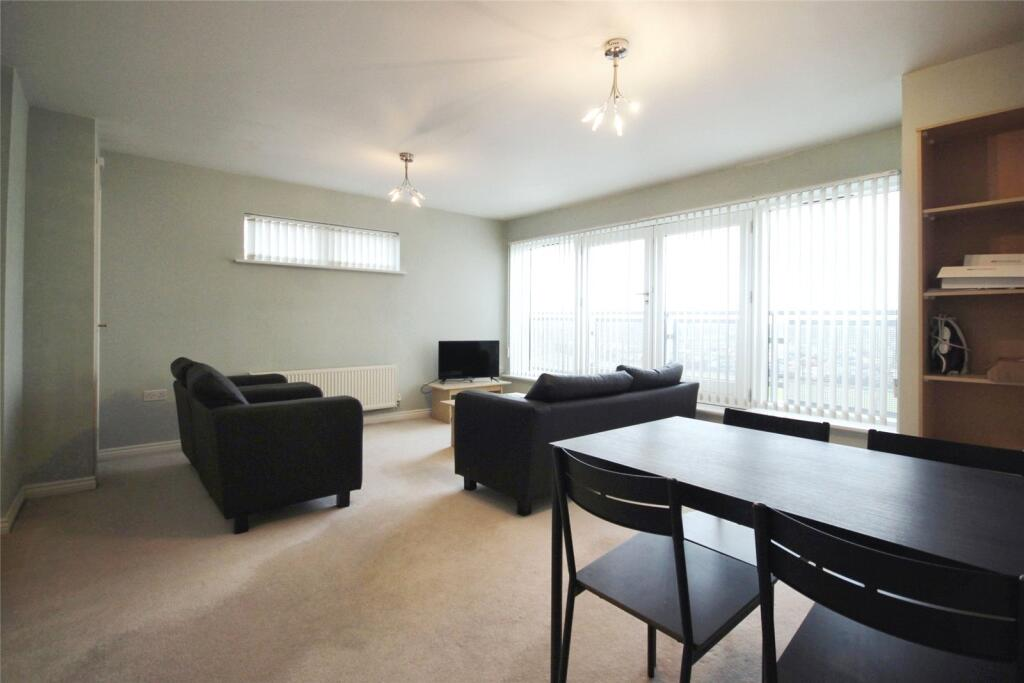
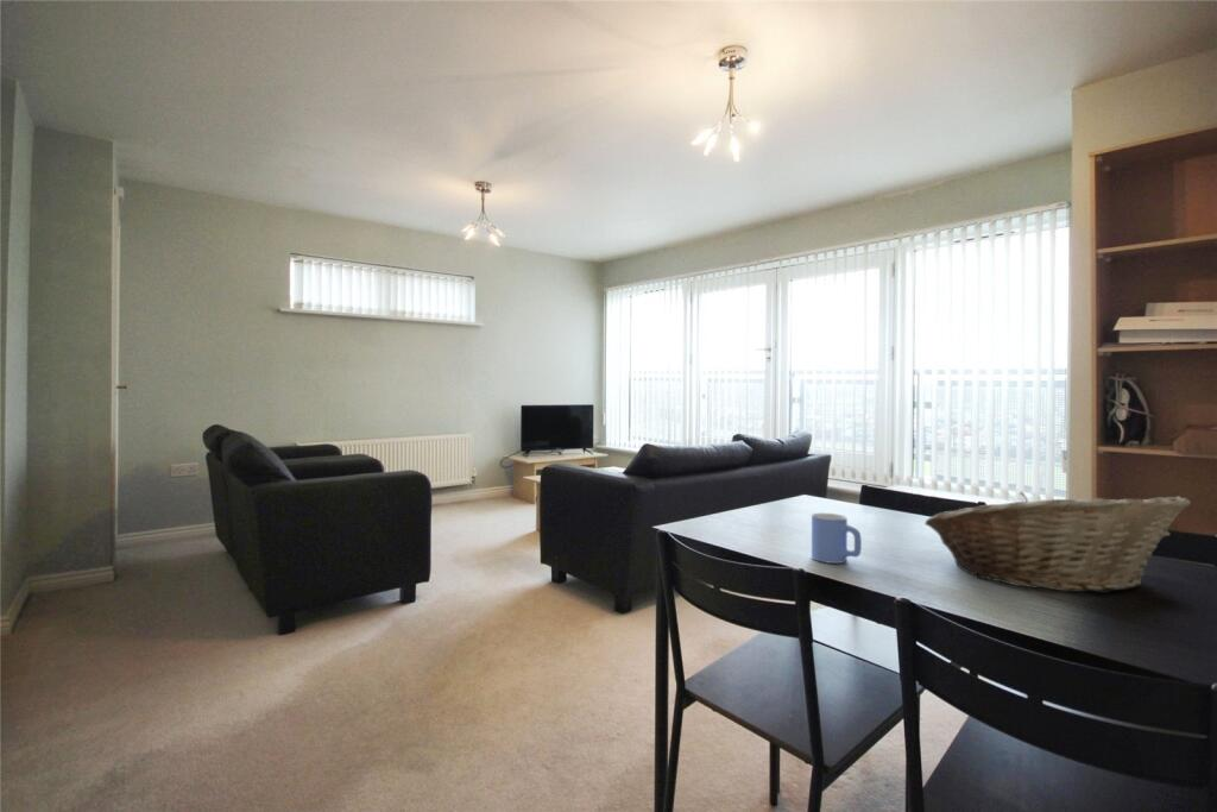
+ mug (834, 539)
+ fruit basket (1048, 530)
